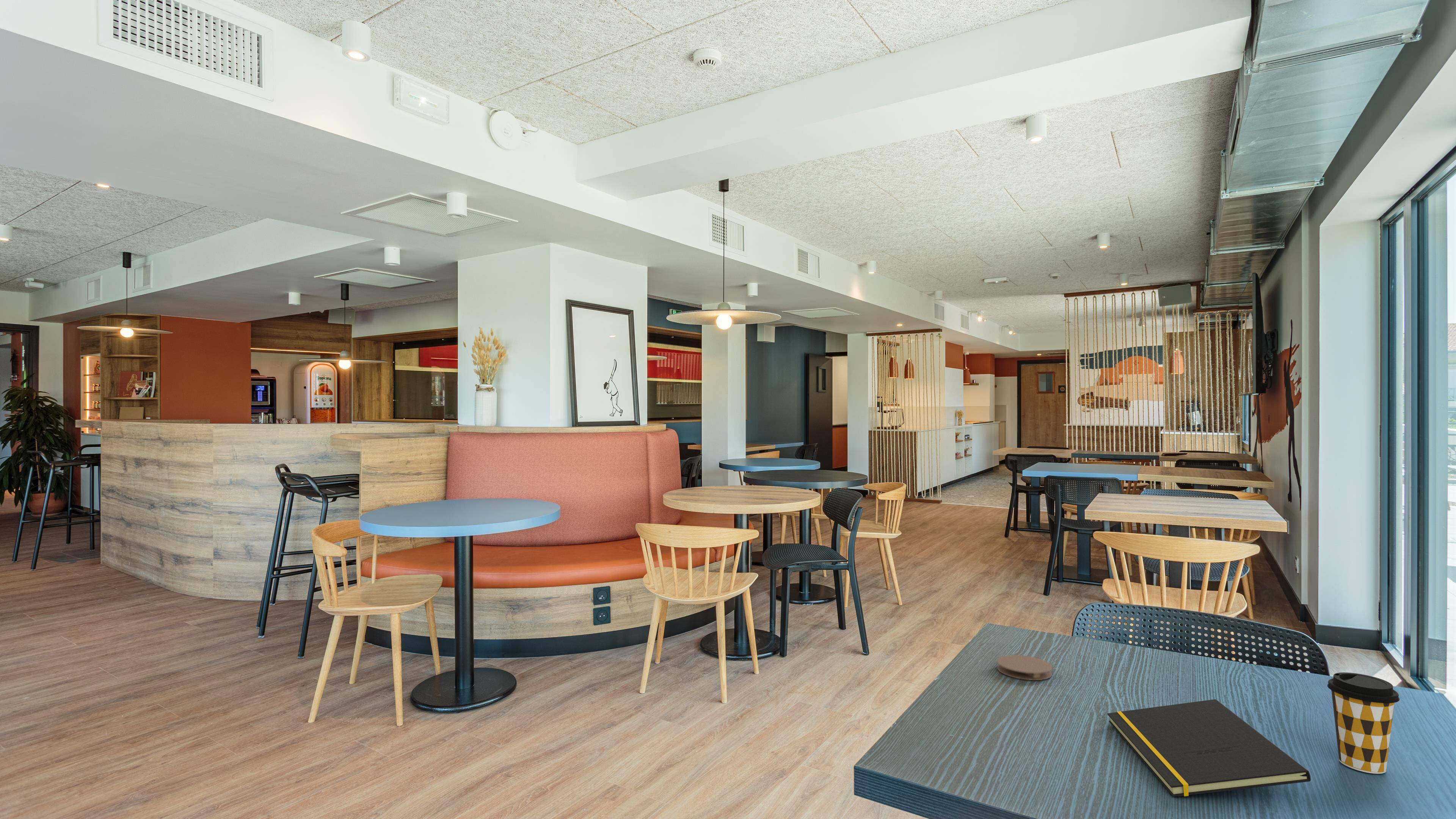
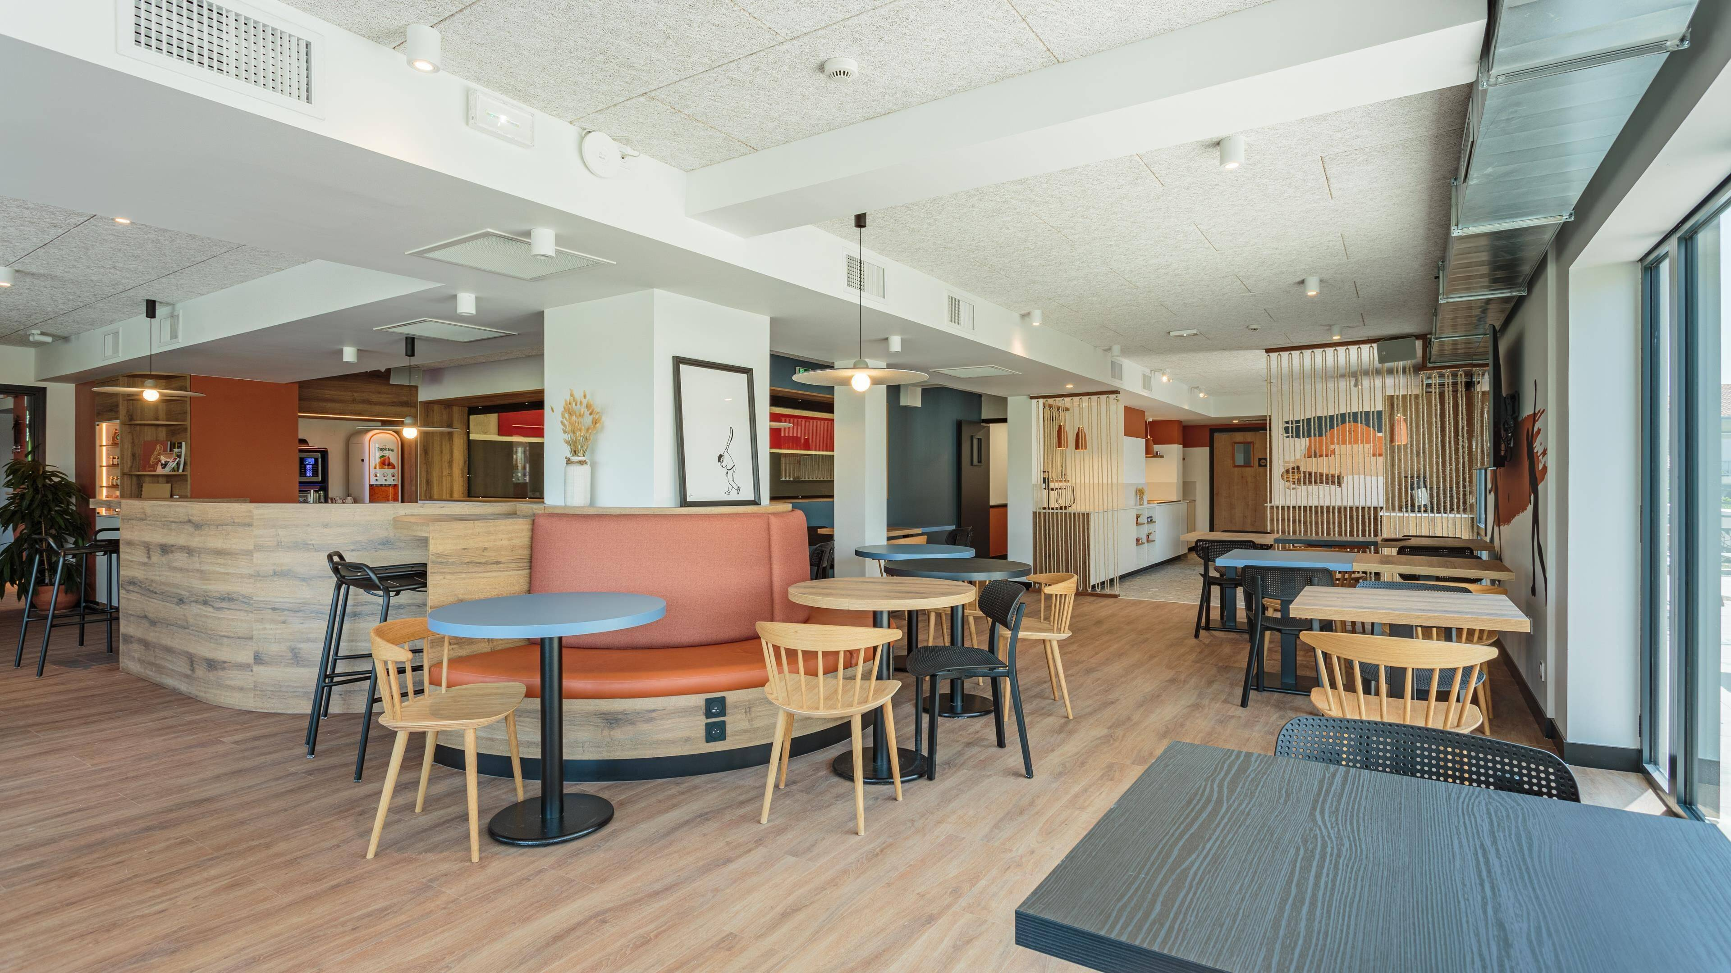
- notepad (1197, 743)
- coffee cup (1362, 723)
- coaster (1024, 667)
